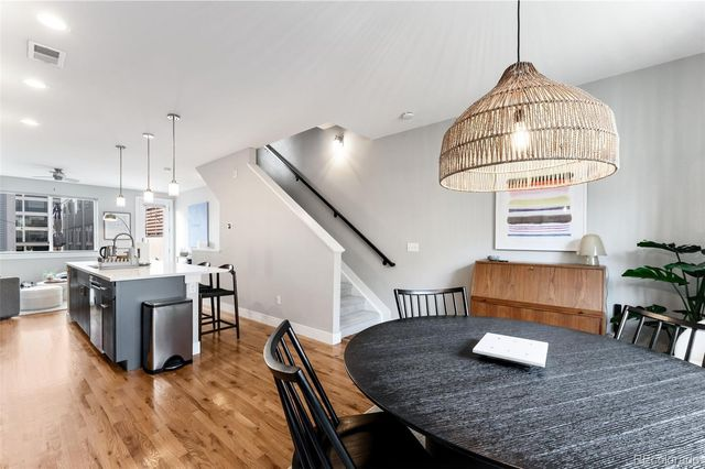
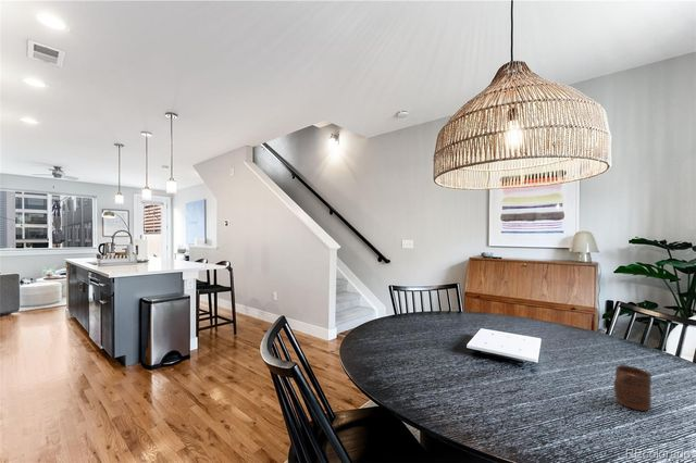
+ cup (631, 388)
